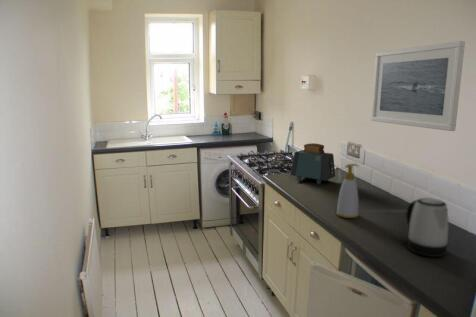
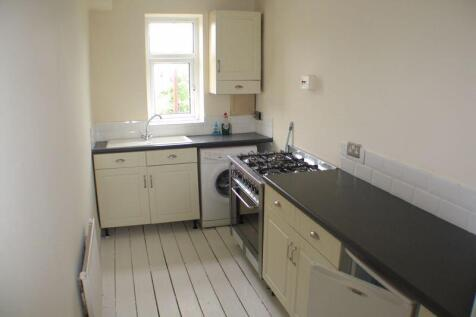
- soap bottle (349, 190)
- kettle (425, 223)
- toaster (313, 162)
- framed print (410, 87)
